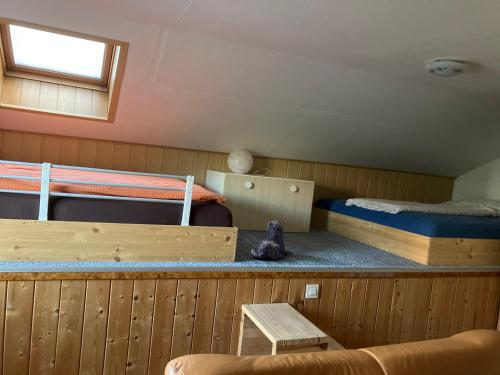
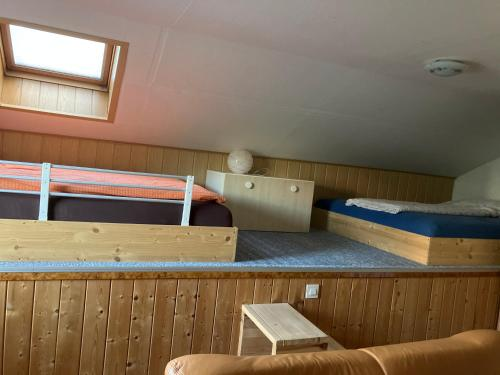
- plush toy (271, 237)
